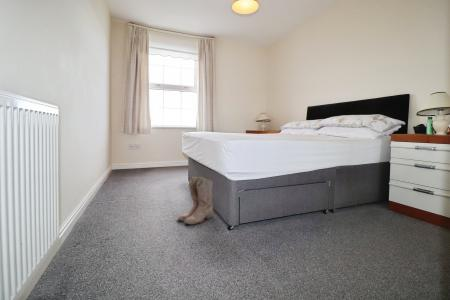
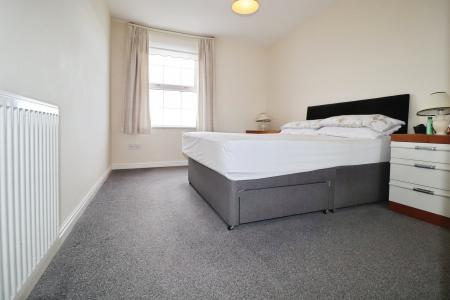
- boots (195, 198)
